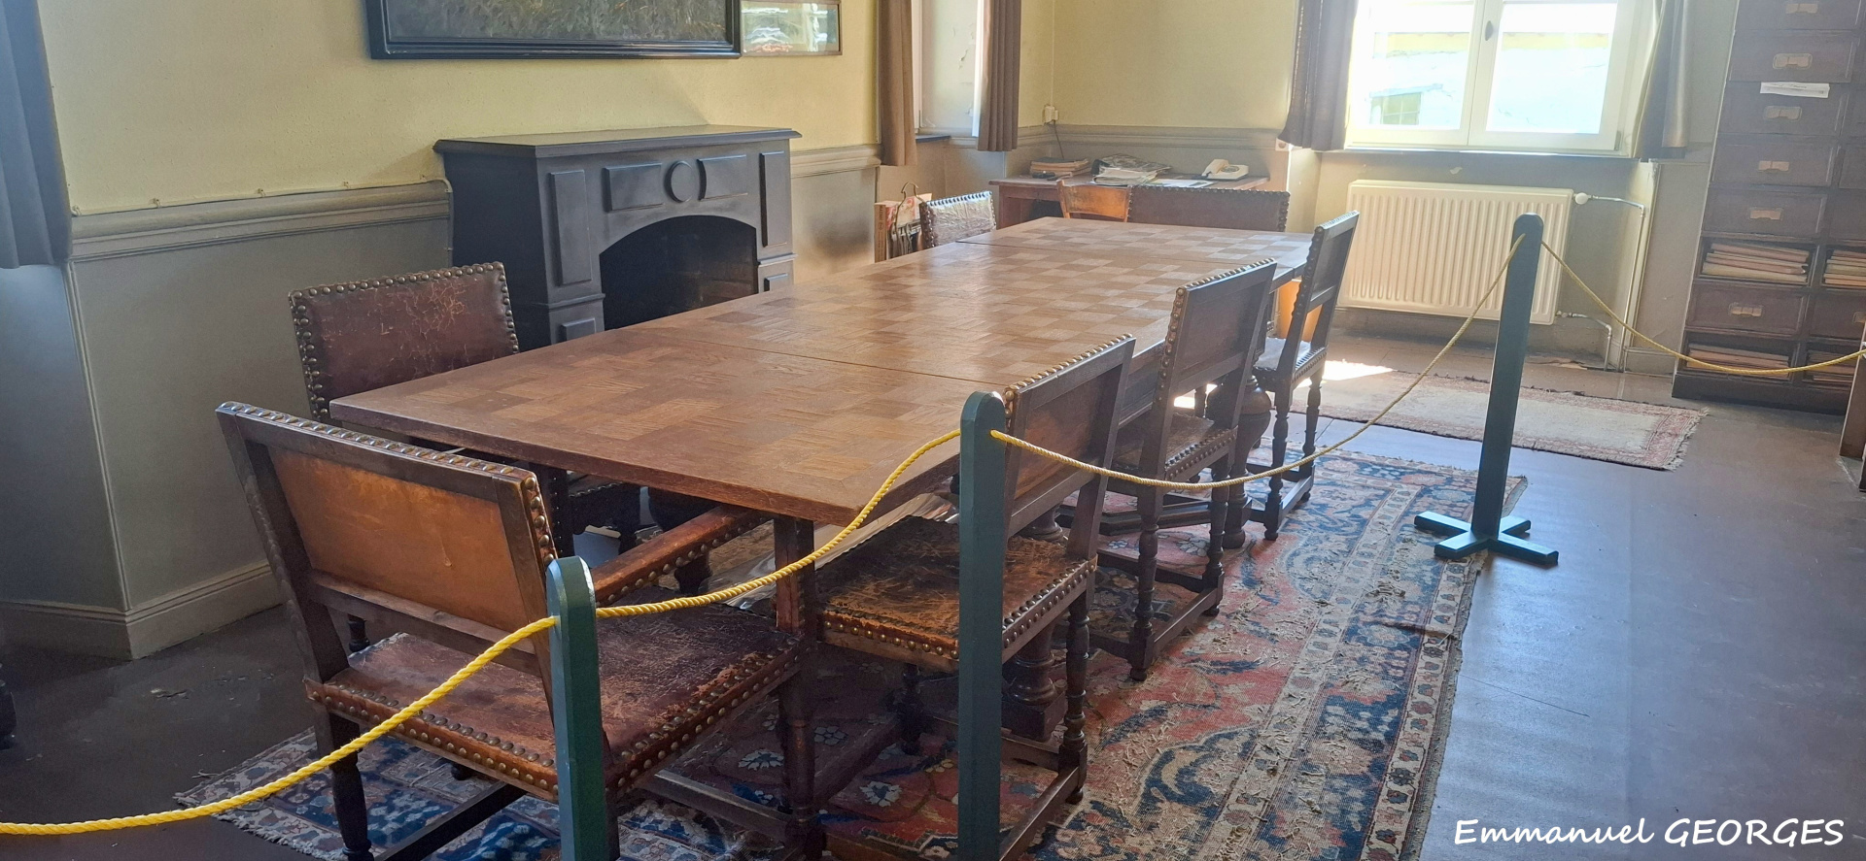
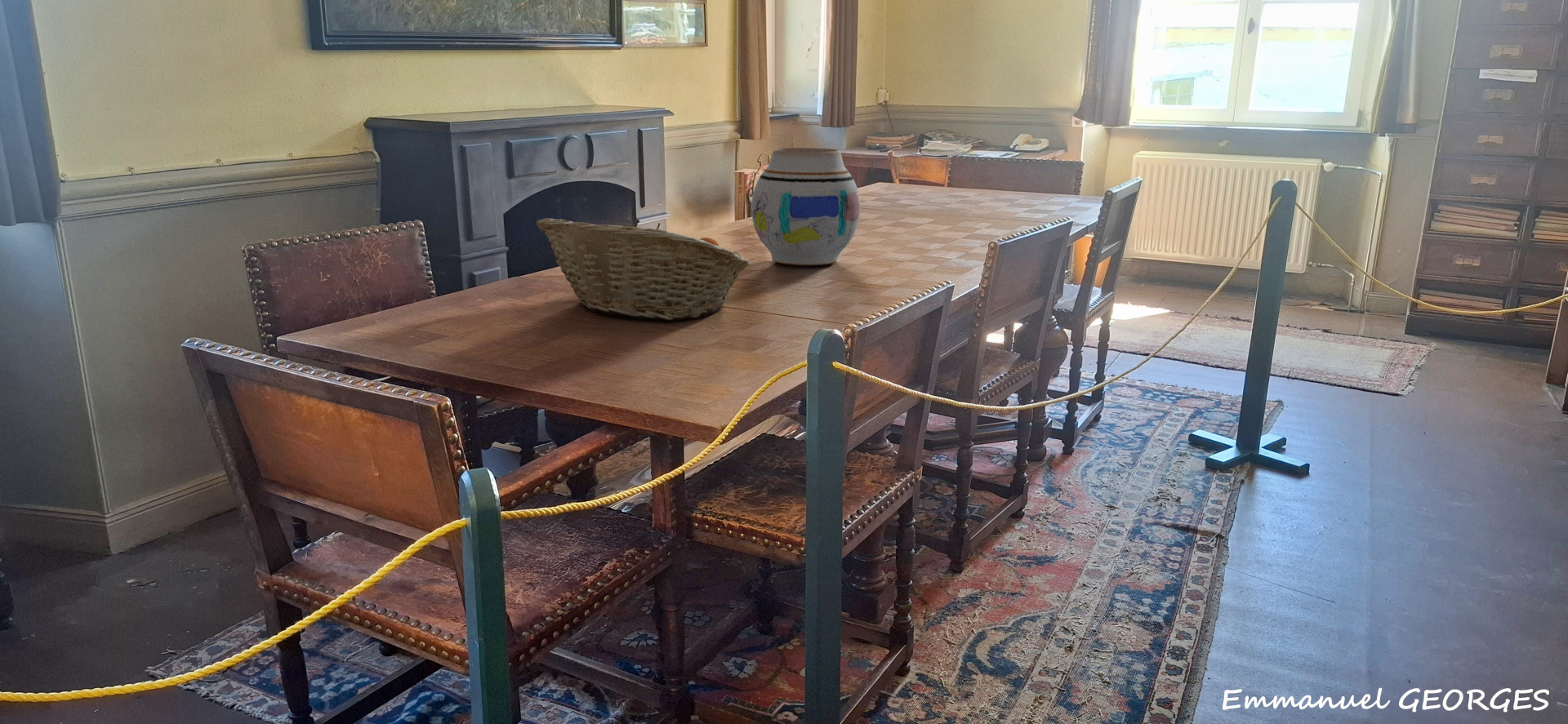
+ fruit basket (643, 261)
+ vase (805, 207)
